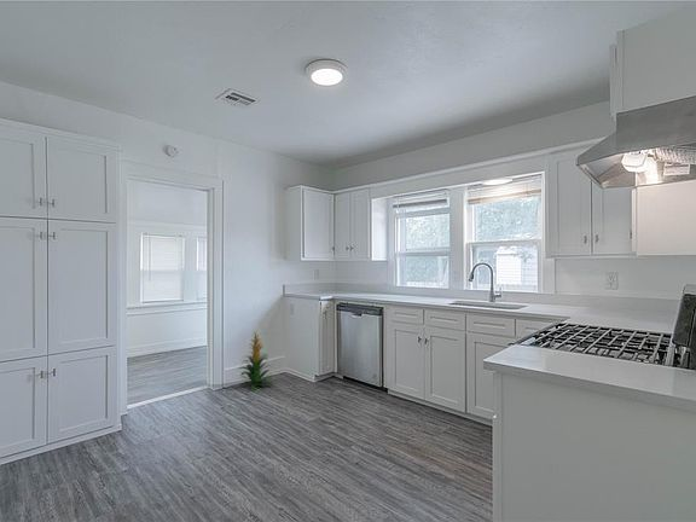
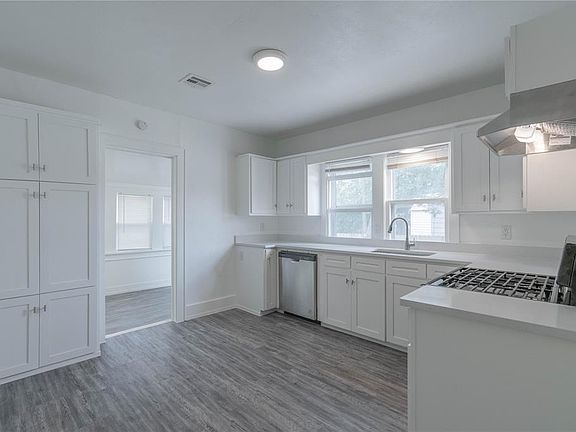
- indoor plant (256, 358)
